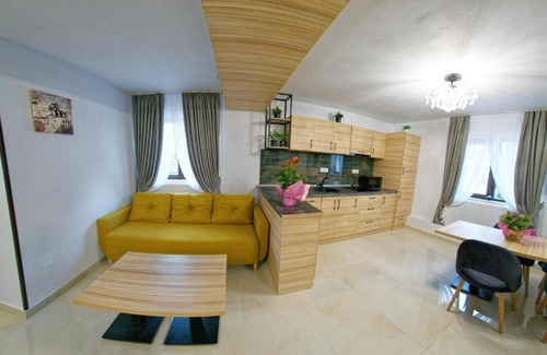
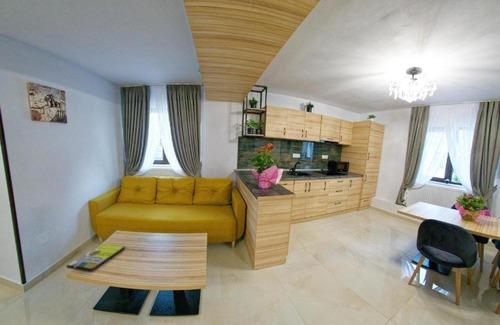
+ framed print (98, 256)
